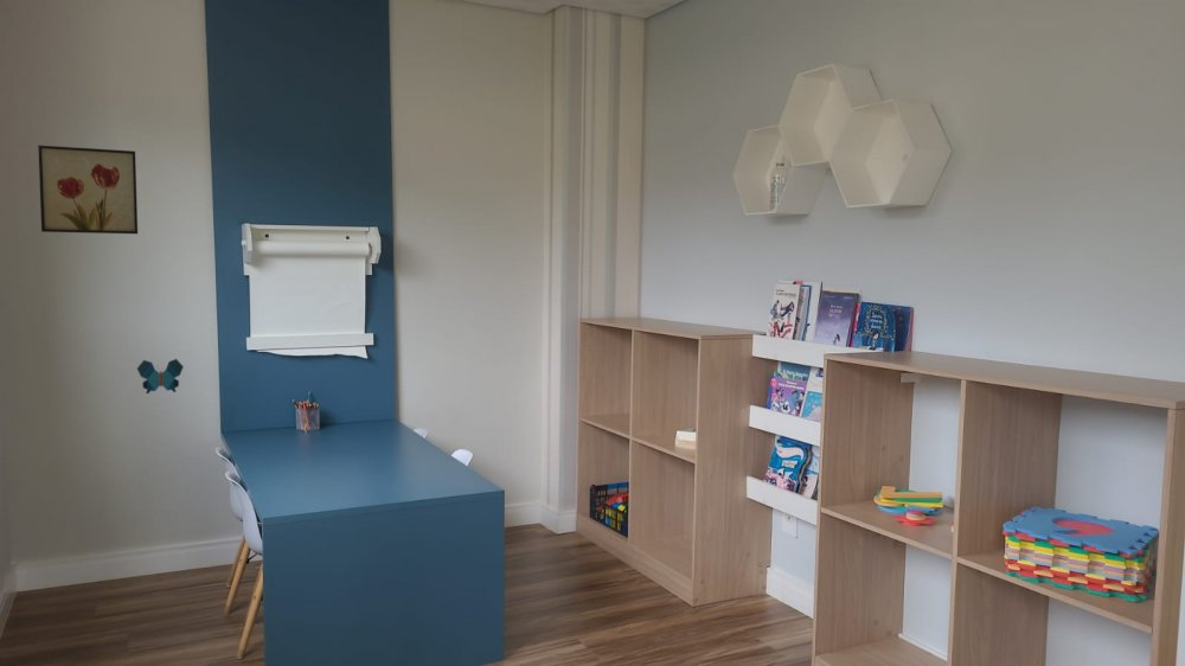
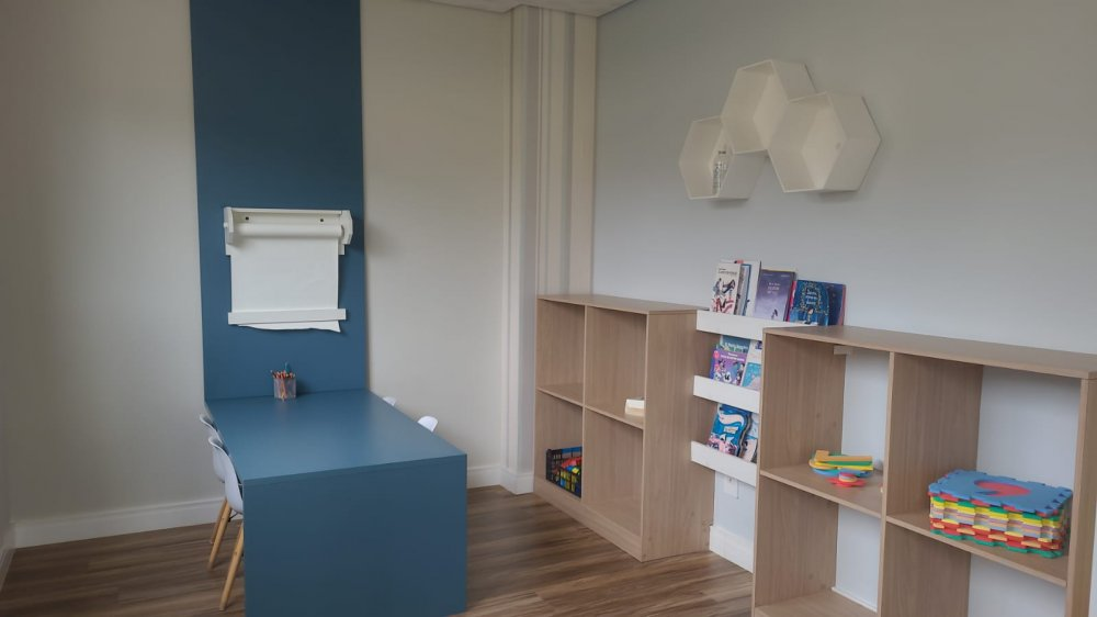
- decorative butterfly (160, 376)
- wall art (89, 191)
